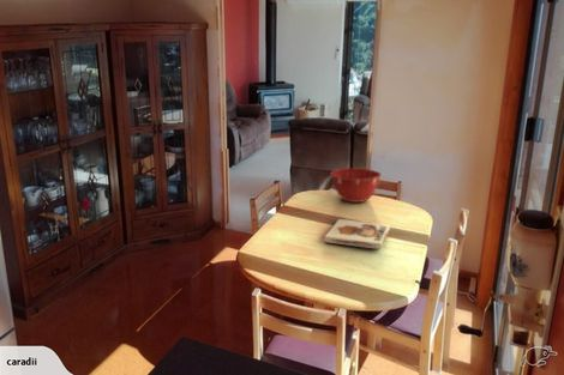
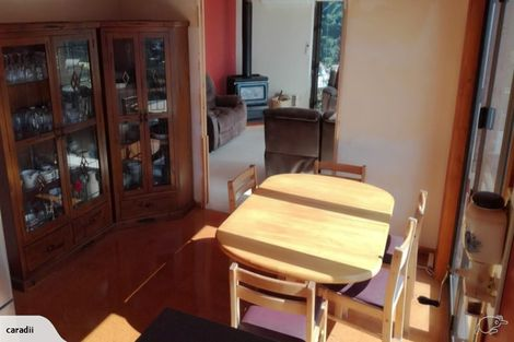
- board game (358, 232)
- mixing bowl (354, 186)
